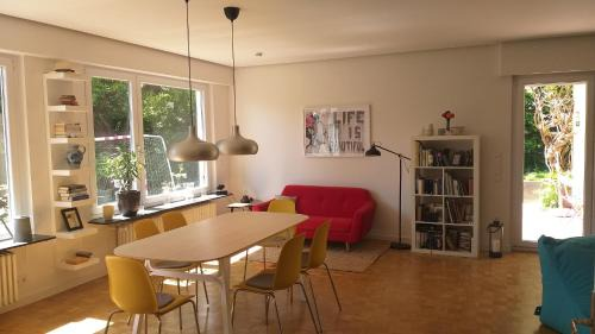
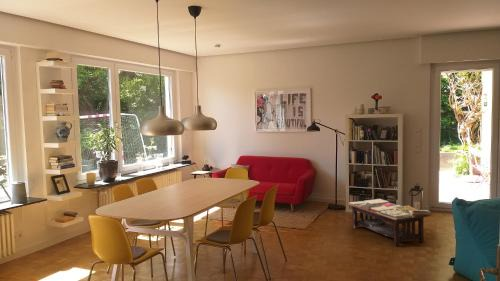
+ coffee table (388, 219)
